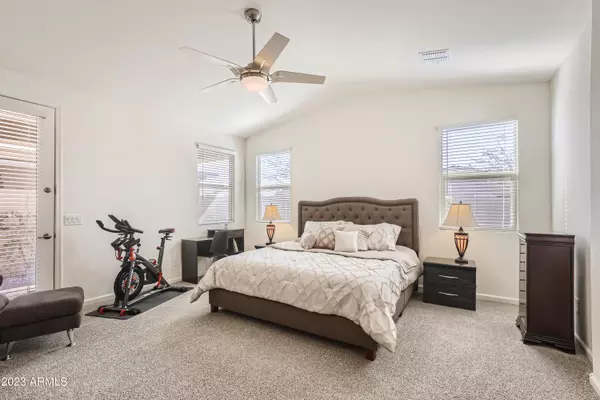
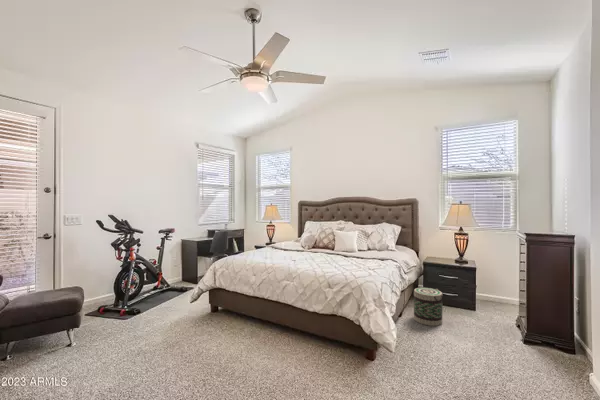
+ basket (428, 305)
